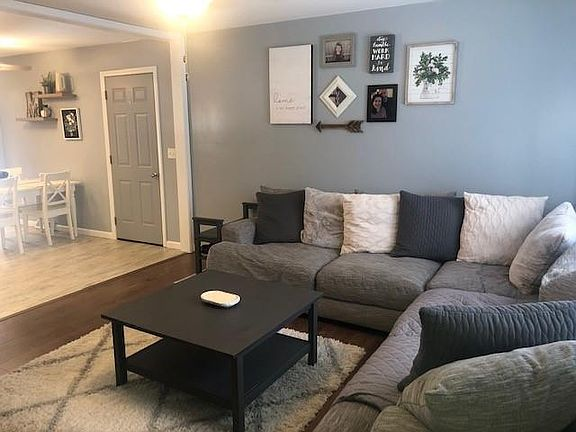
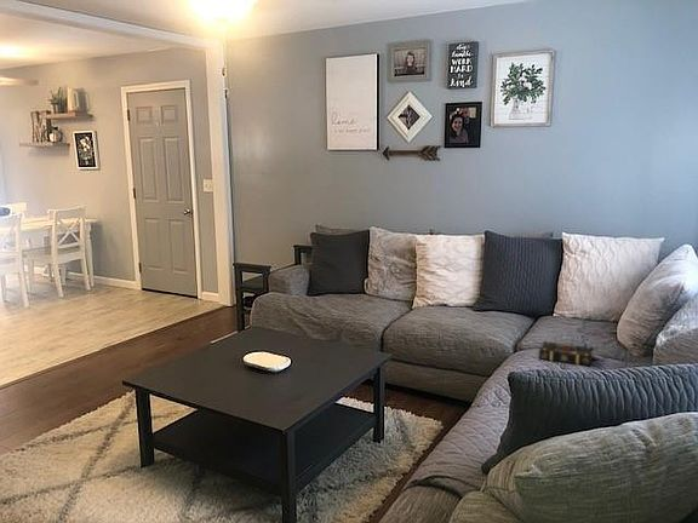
+ book (568, 352)
